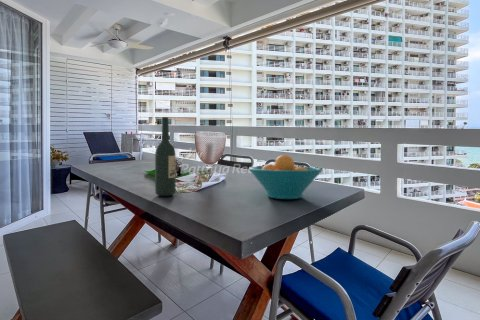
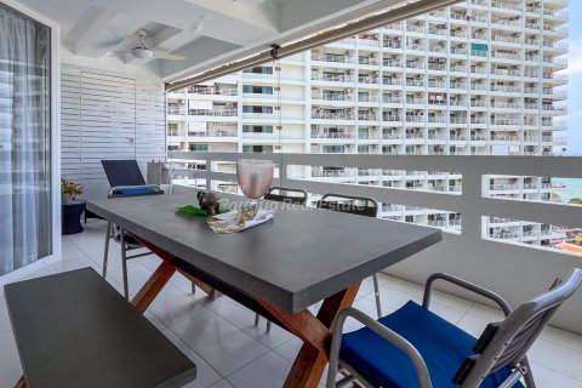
- fruit bowl (284, 175)
- wine bottle (165, 156)
